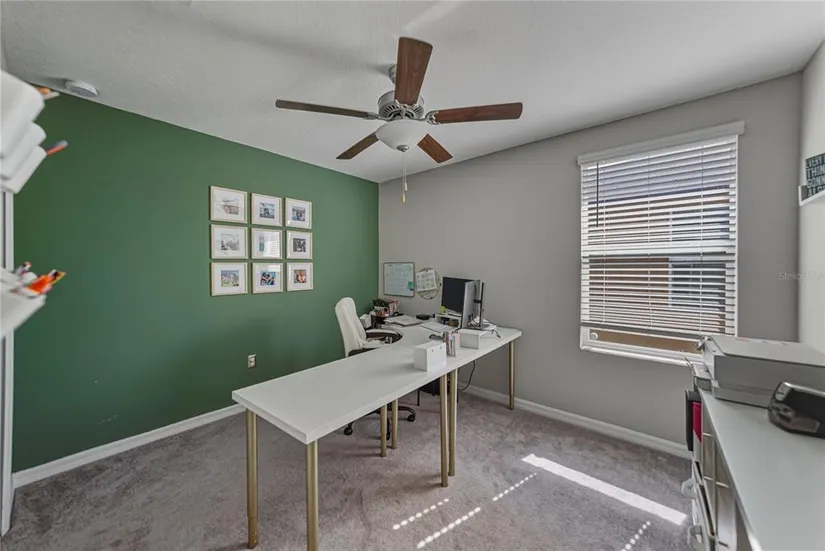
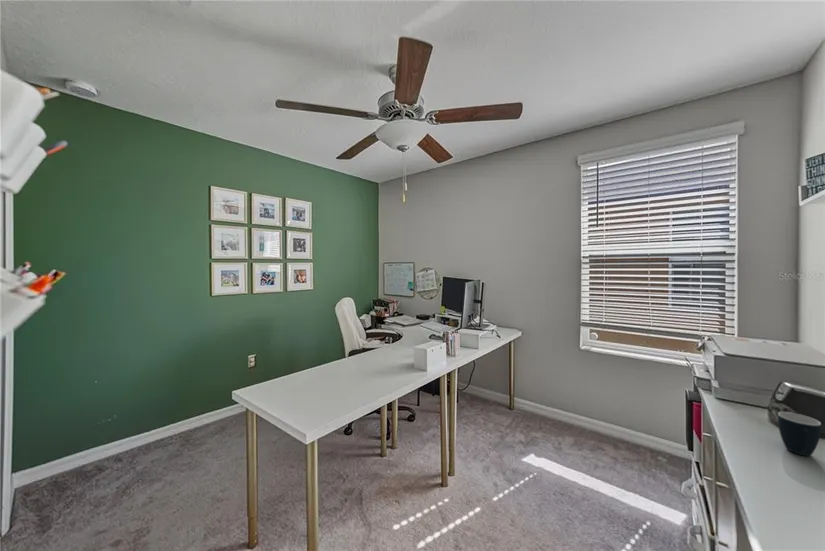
+ mug (800, 437)
